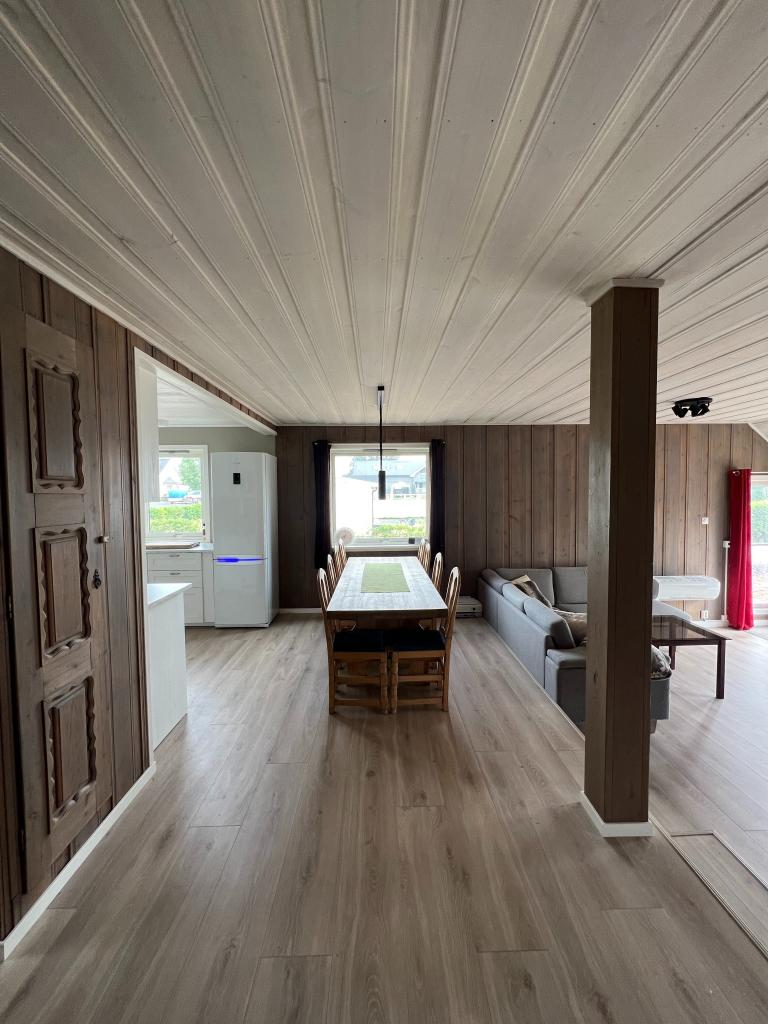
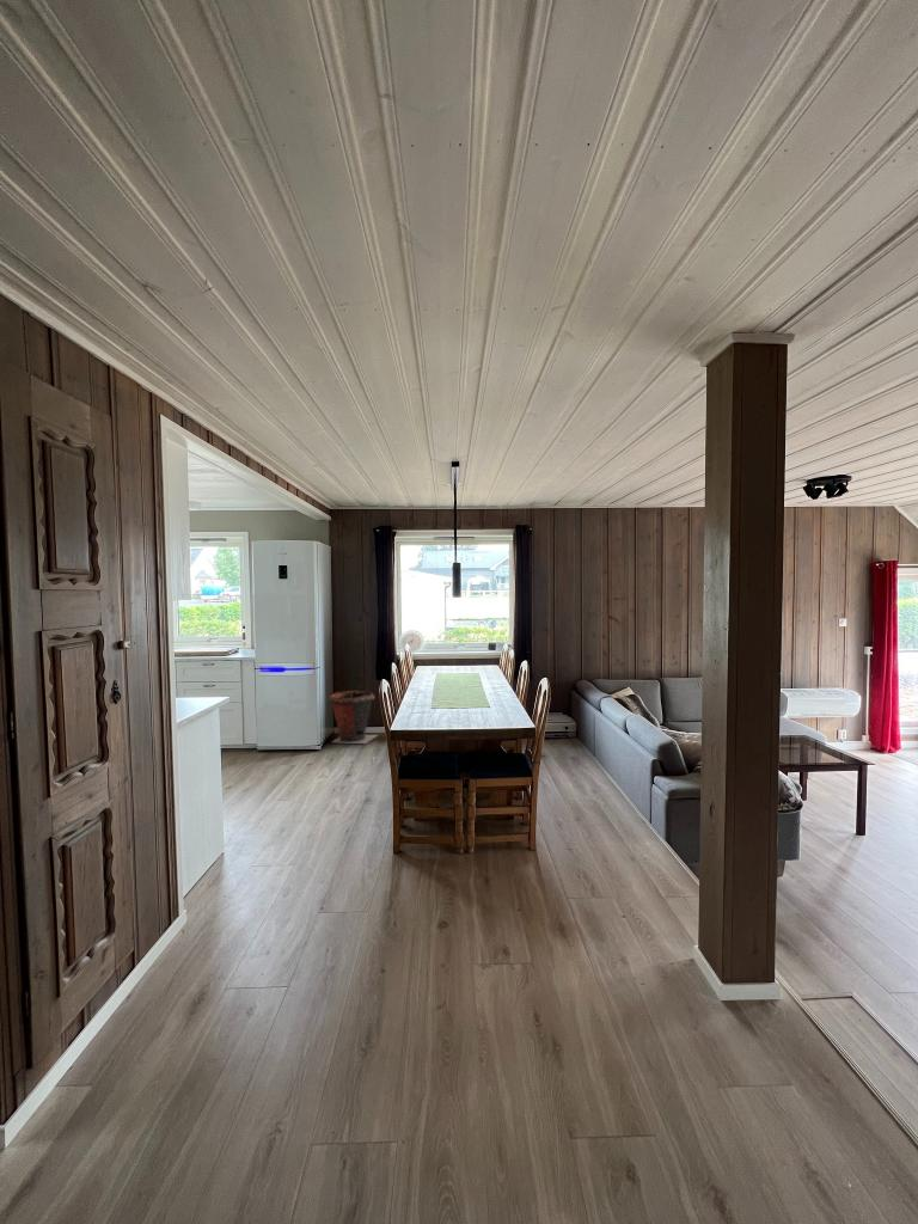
+ trash can (353, 715)
